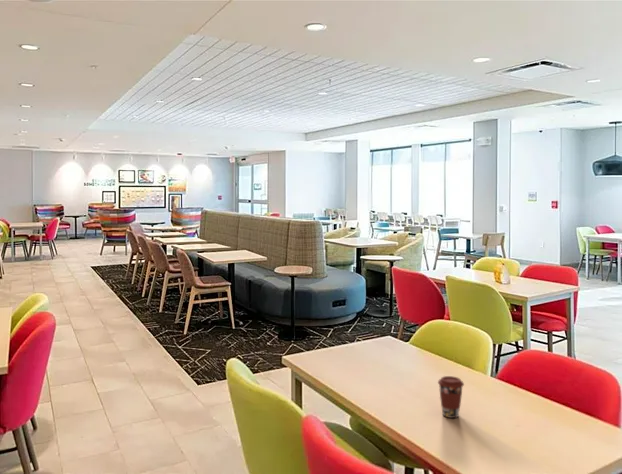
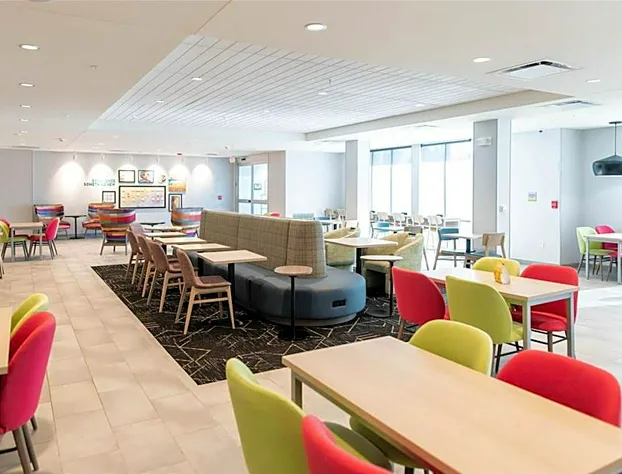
- coffee cup (450, 397)
